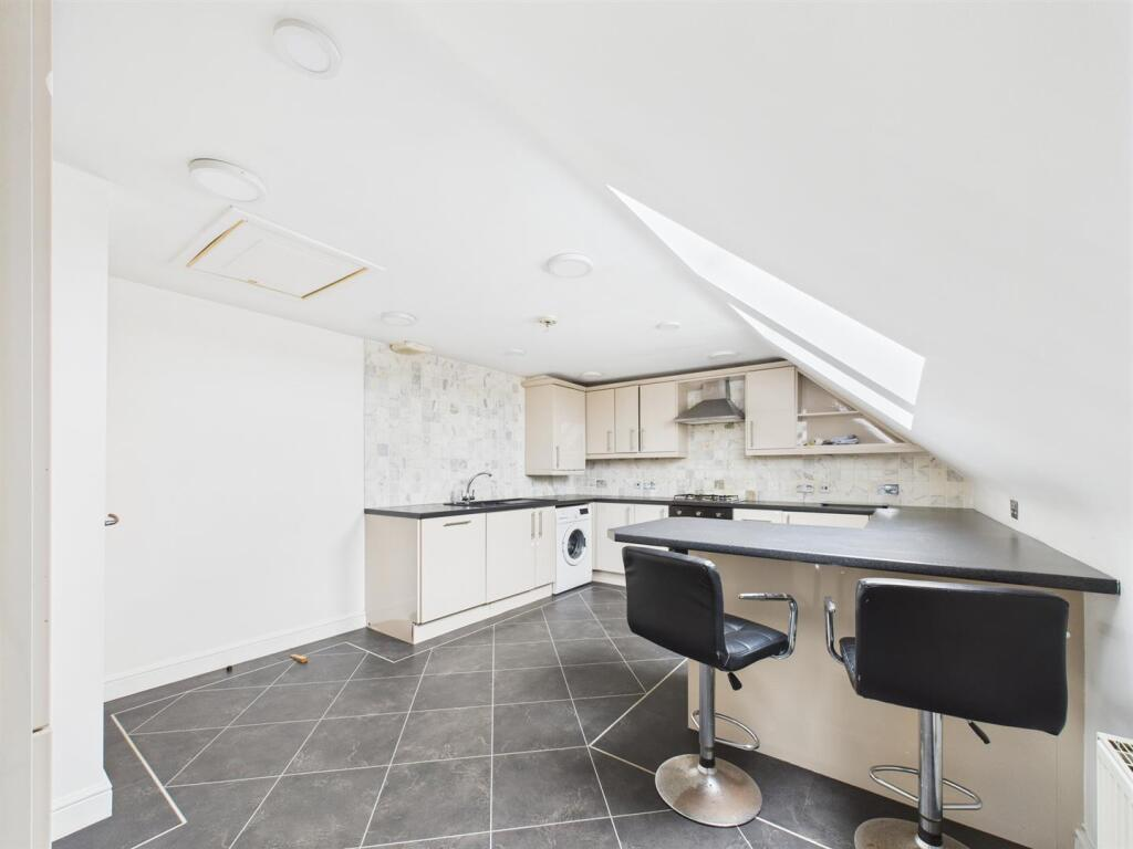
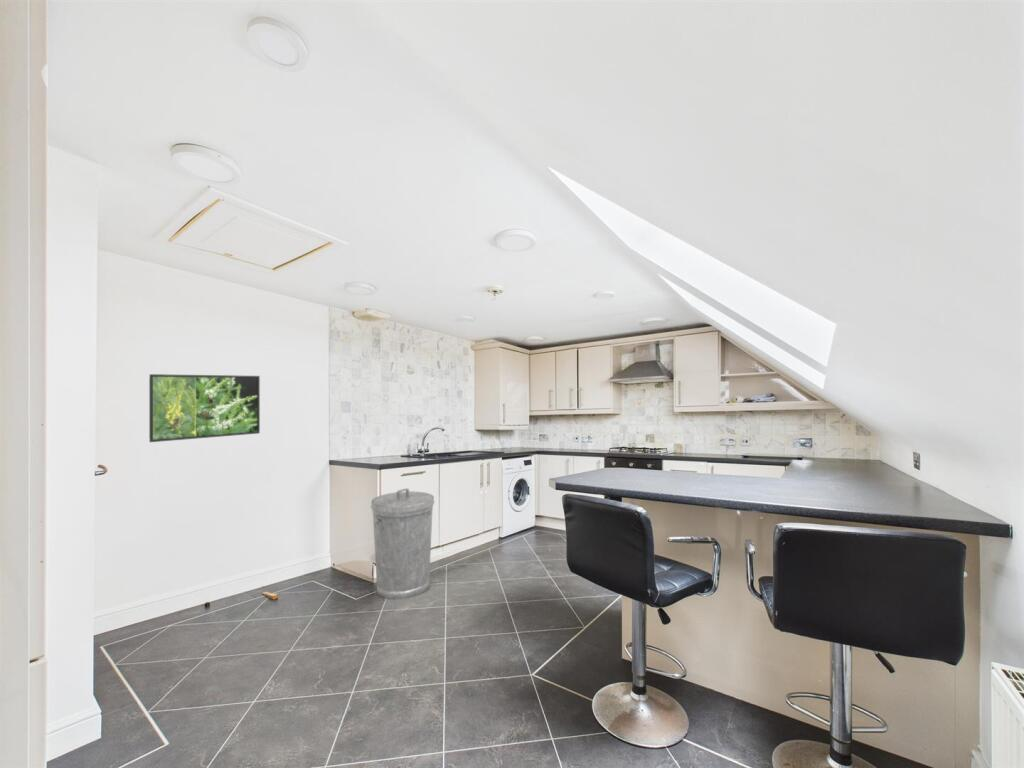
+ trash can (403, 538)
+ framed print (209, 406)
